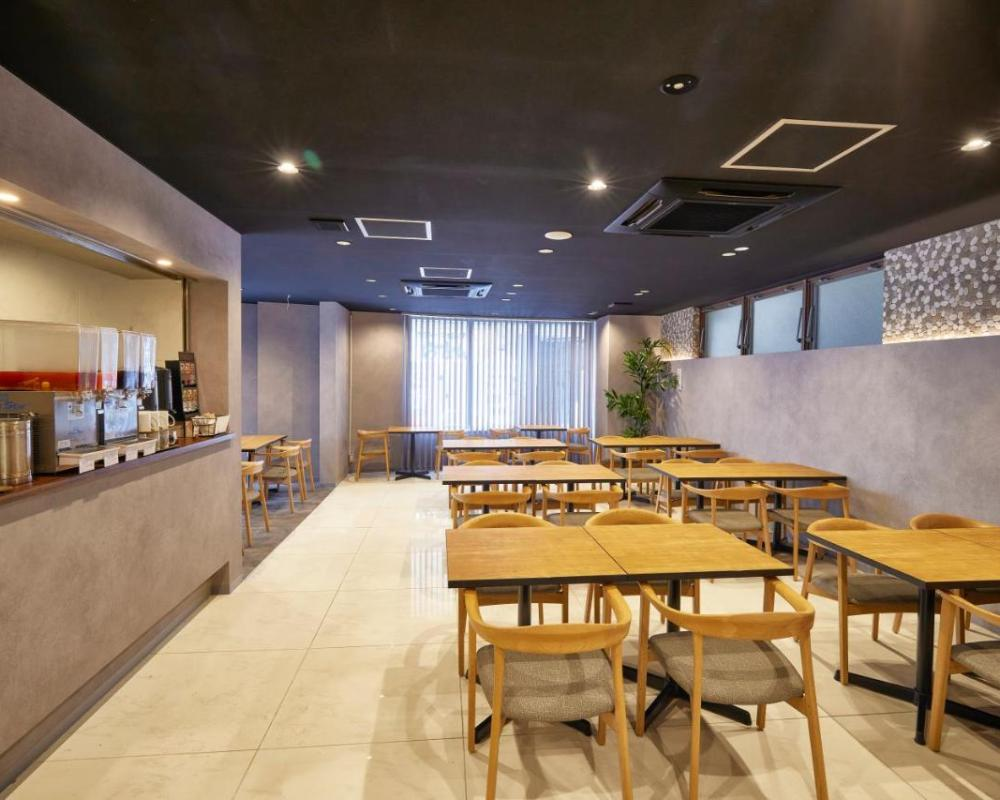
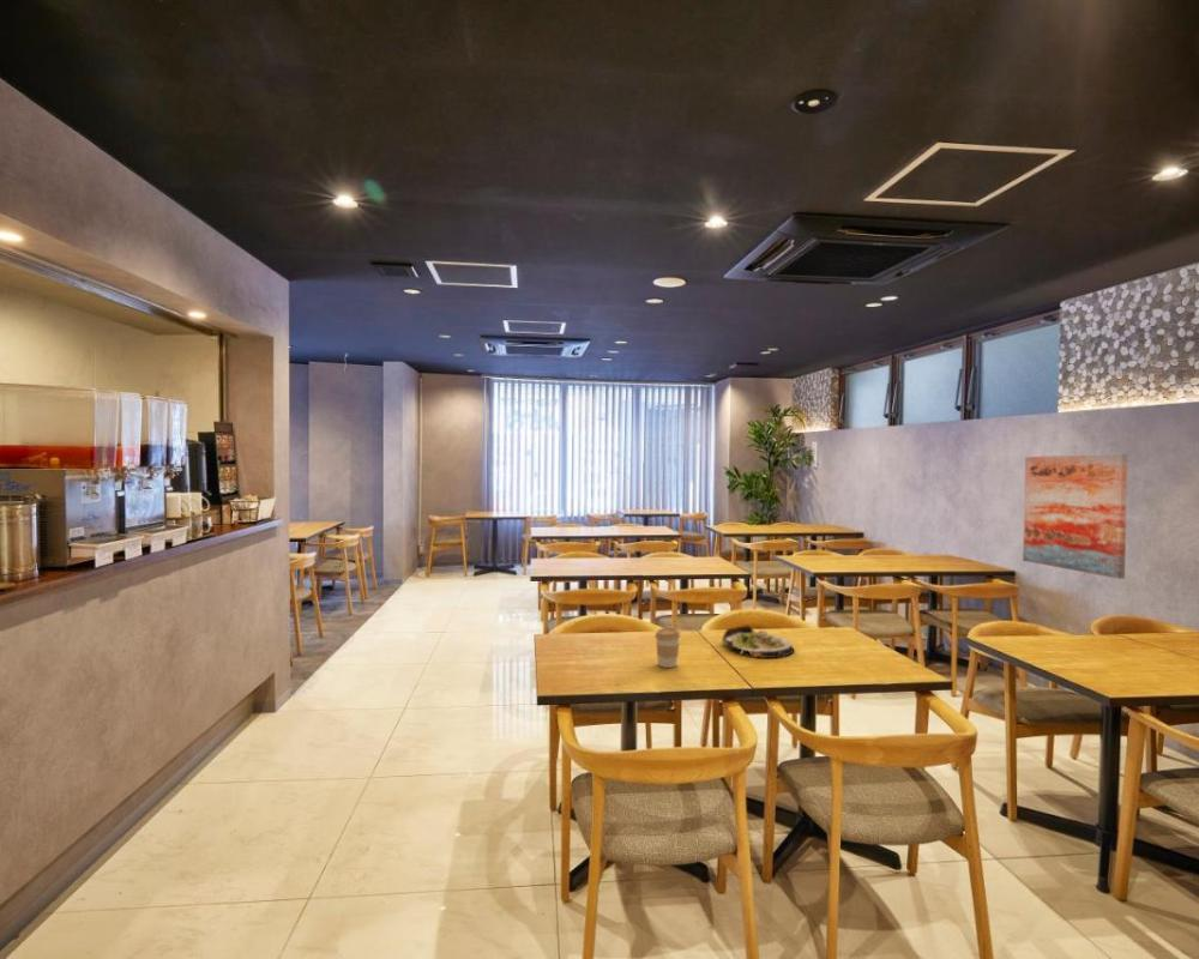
+ wall art (1070, 512)
+ coffee cup (667, 646)
+ salad plate (759, 640)
